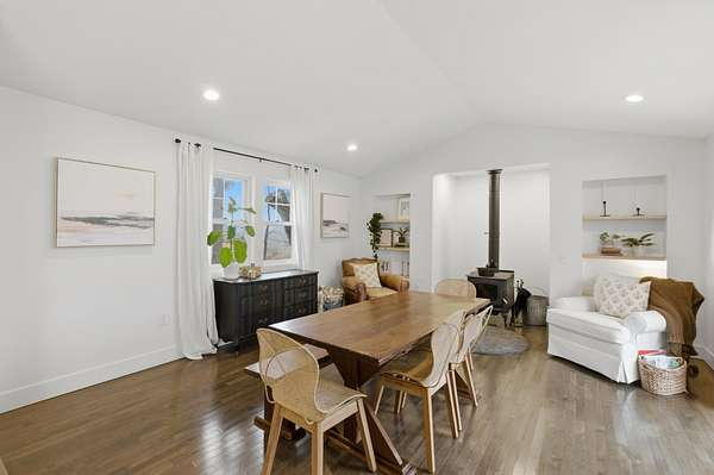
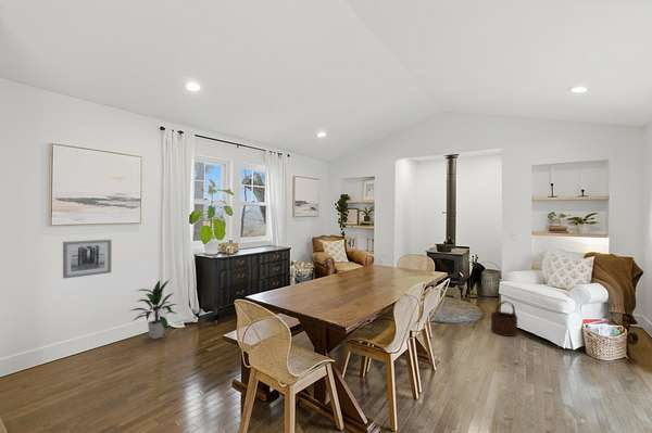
+ wall art (88, 257)
+ wooden bucket (503, 316)
+ indoor plant (155, 308)
